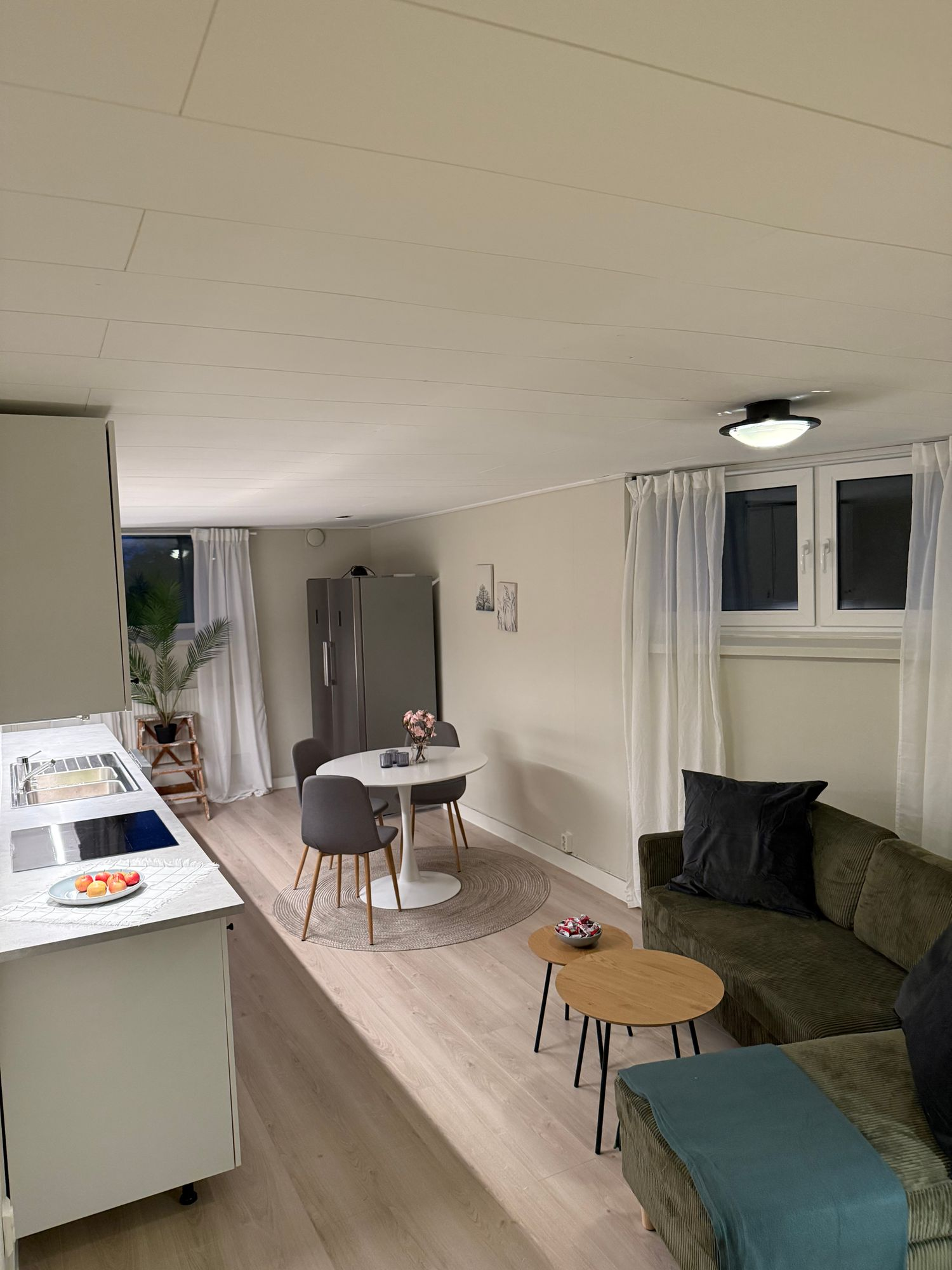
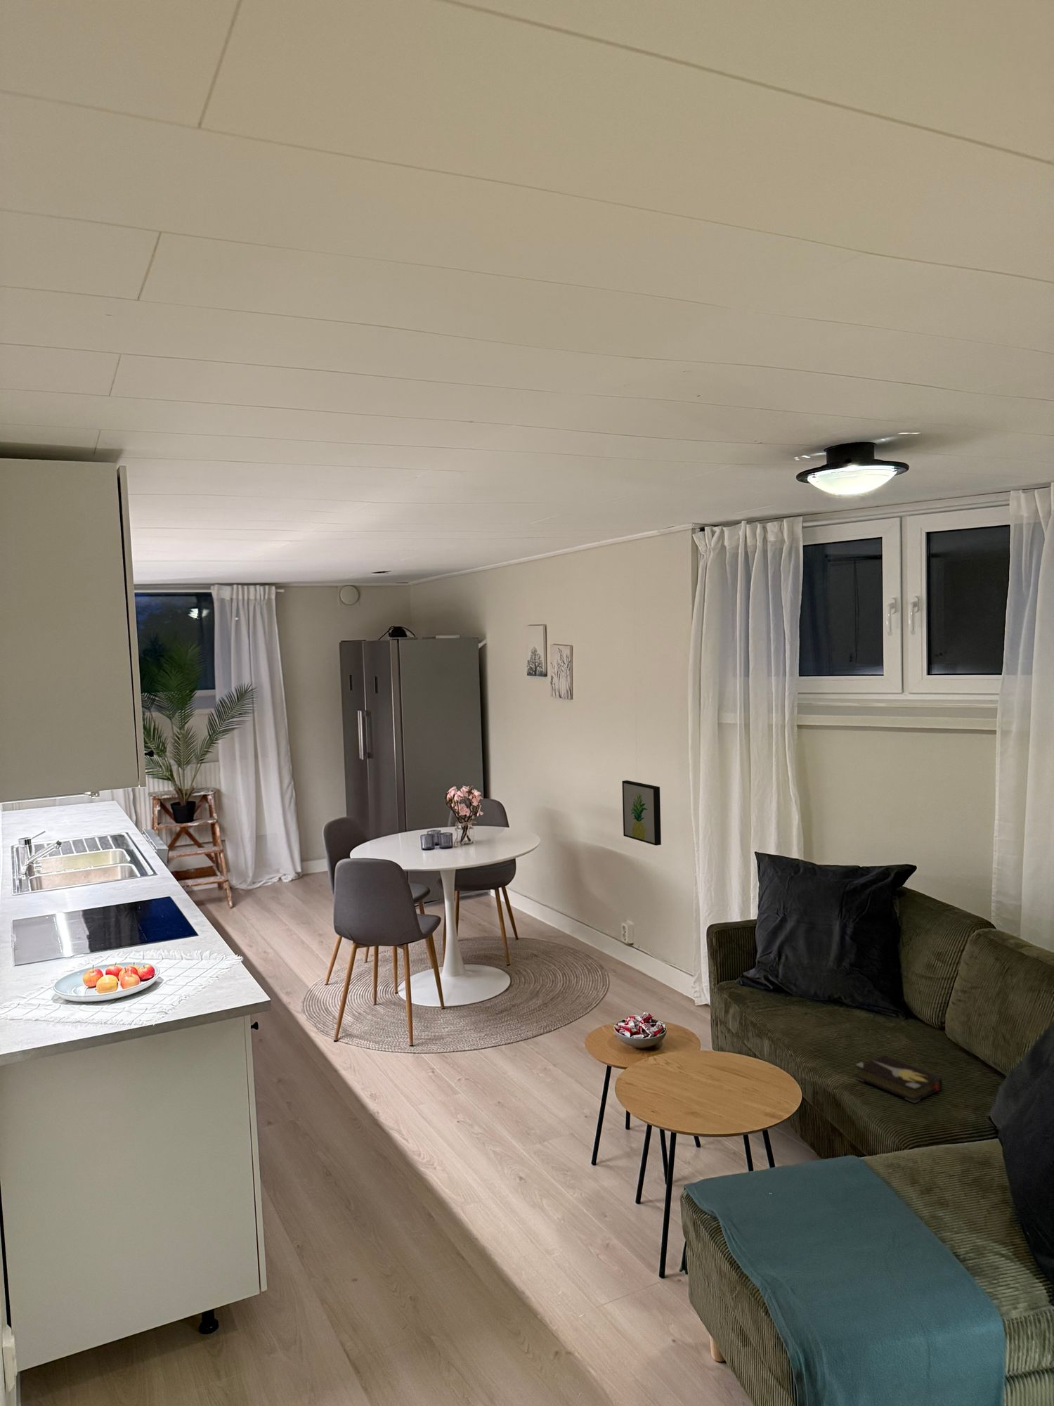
+ wall art (641, 811)
+ hardback book (898, 1076)
